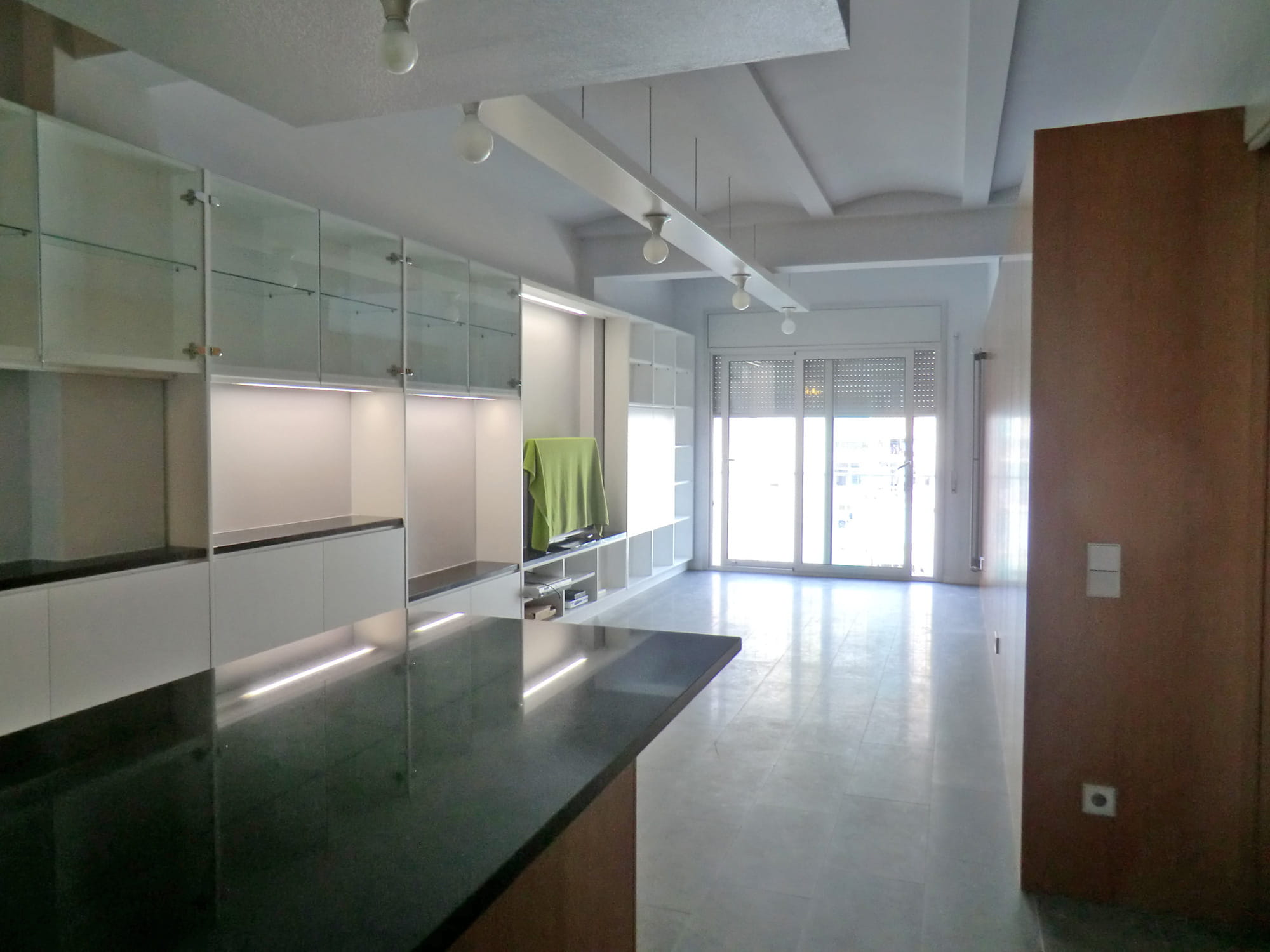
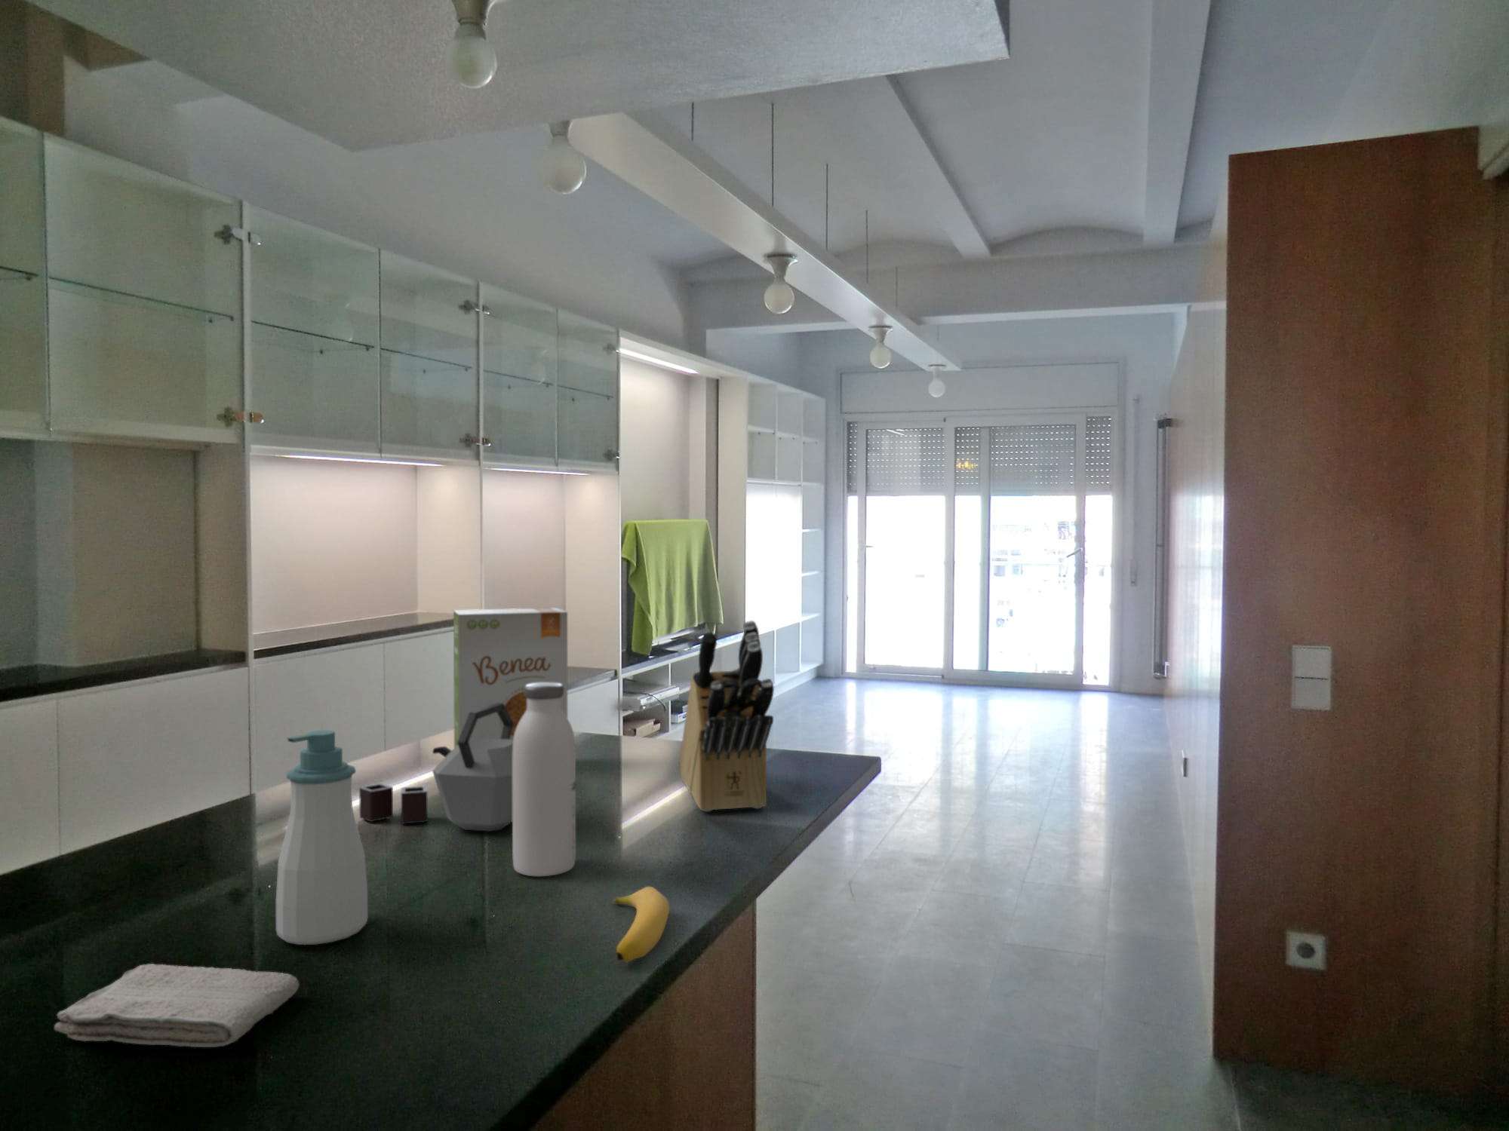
+ food box (510, 690)
+ soap bottle (322, 832)
+ knife block (724, 707)
+ kettle (443, 764)
+ washcloth (181, 1002)
+ banana (636, 916)
+ water bottle (544, 775)
